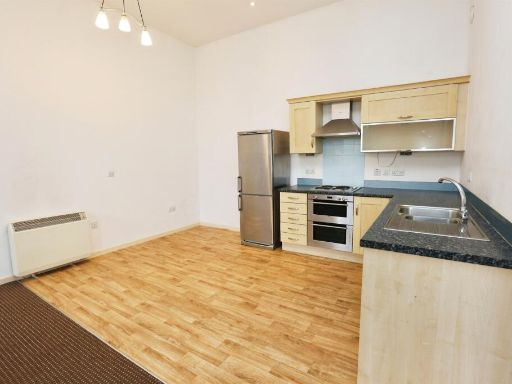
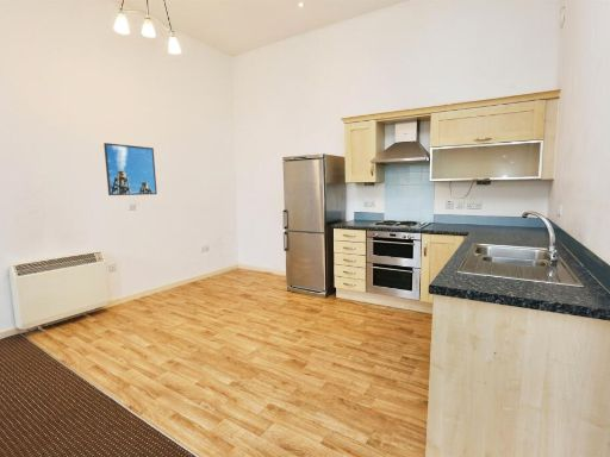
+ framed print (131, 170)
